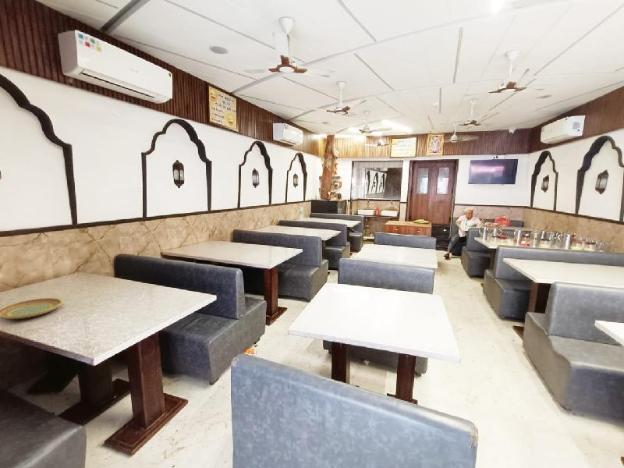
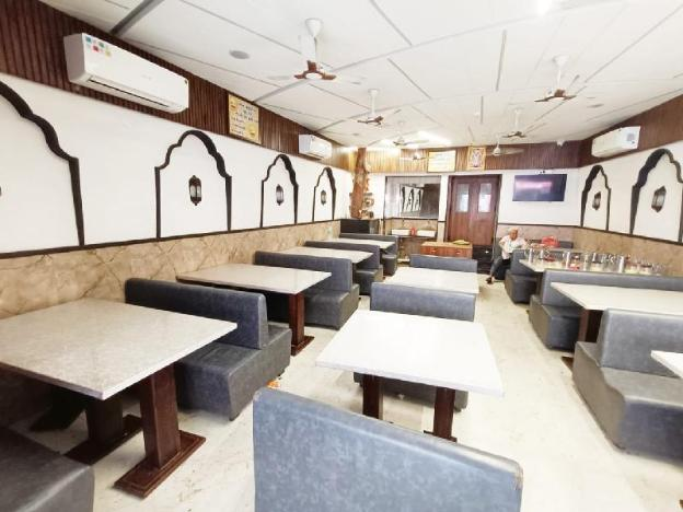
- plate (31, 309)
